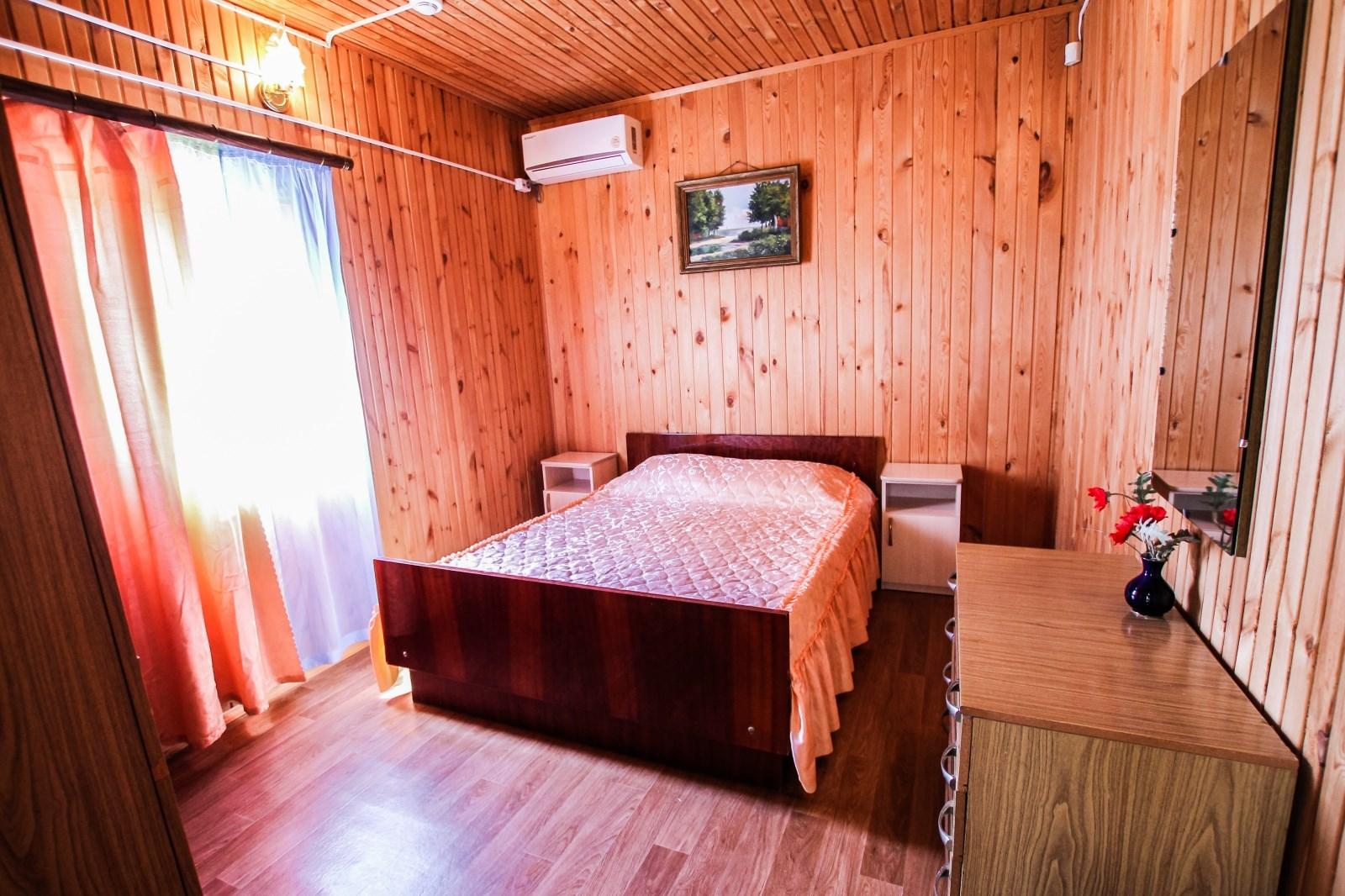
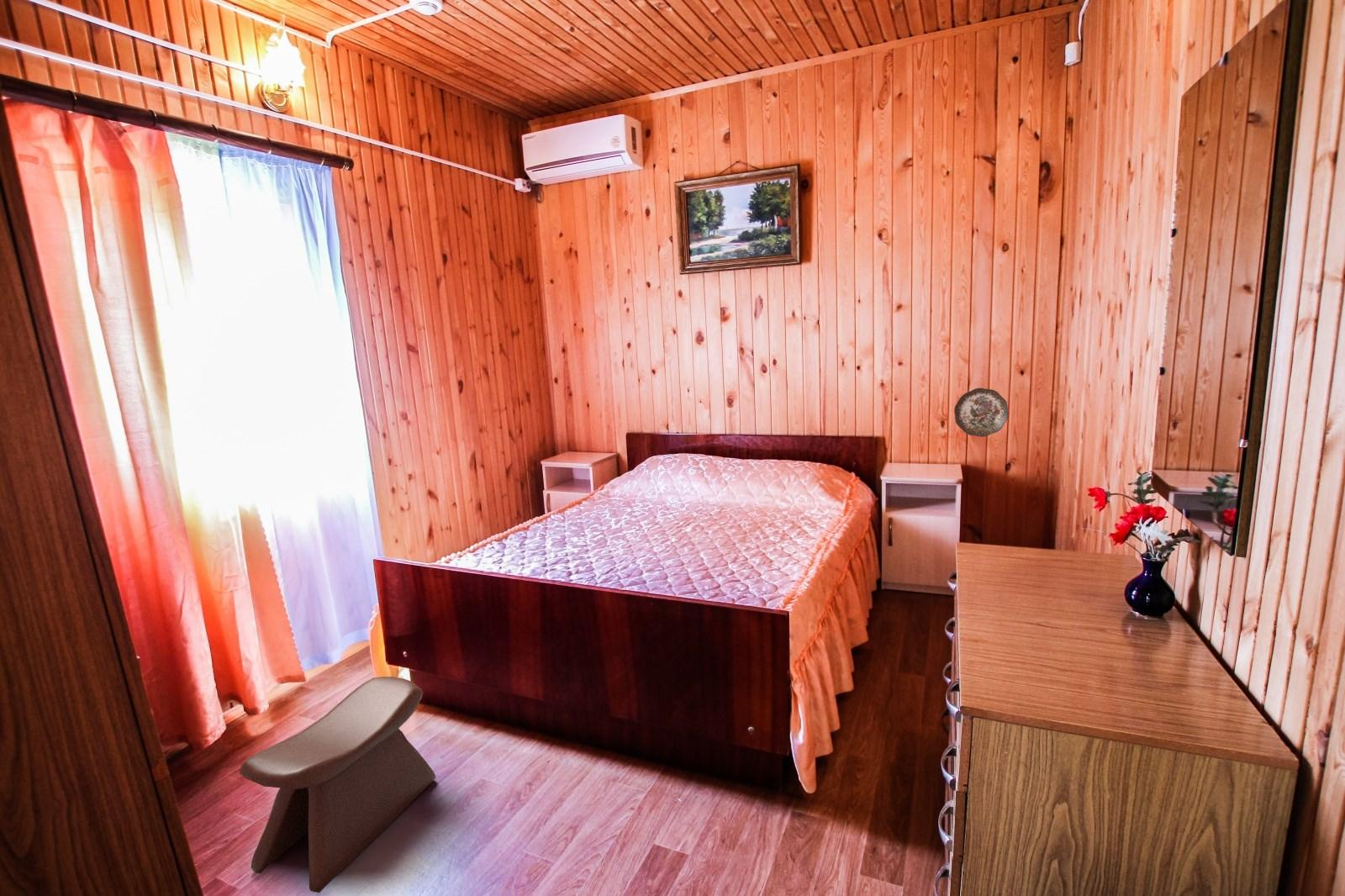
+ stool (345, 770)
+ decorative plate (980, 412)
